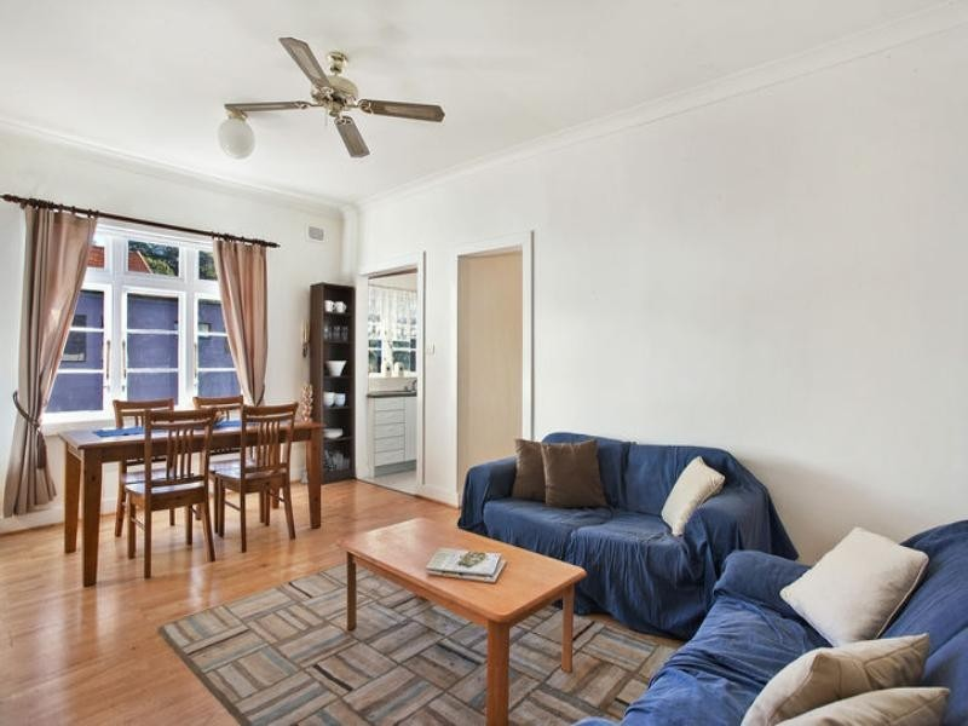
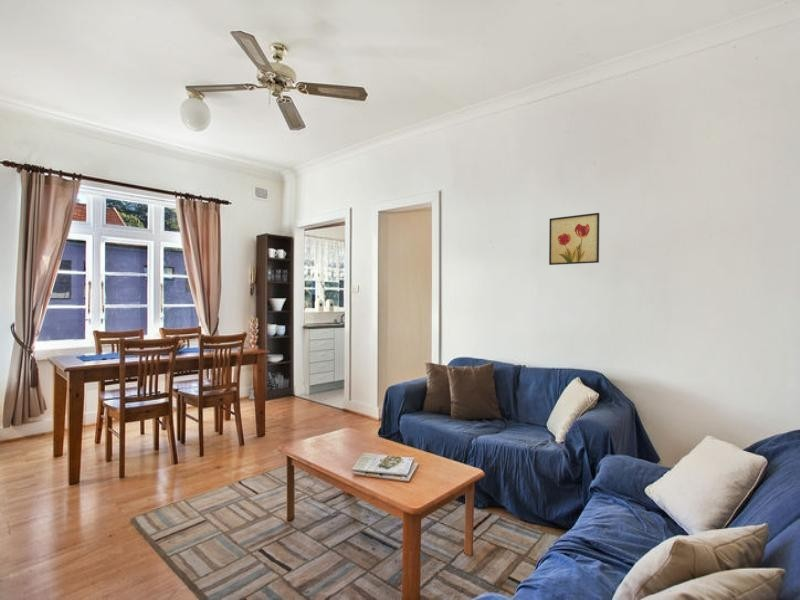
+ wall art (573, 239)
